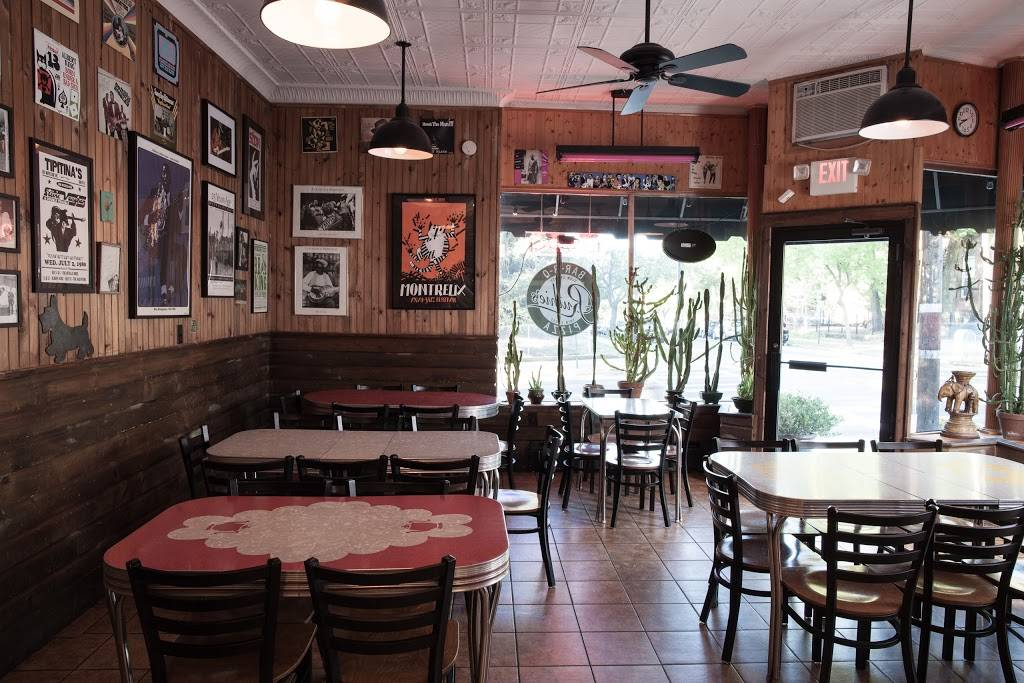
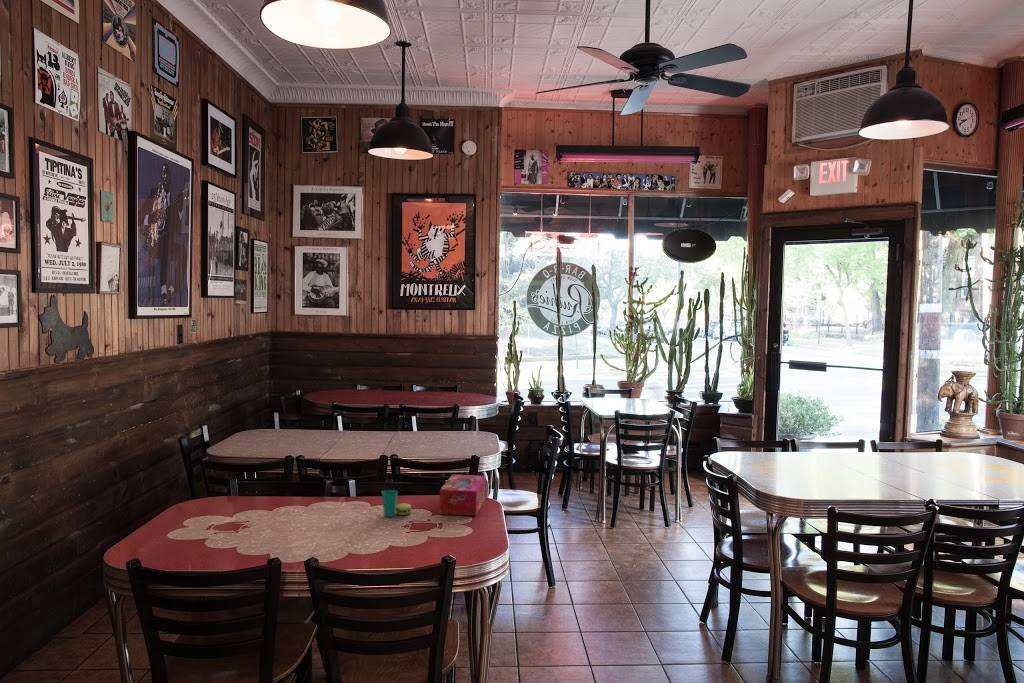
+ cup (395, 502)
+ tissue box (463, 494)
